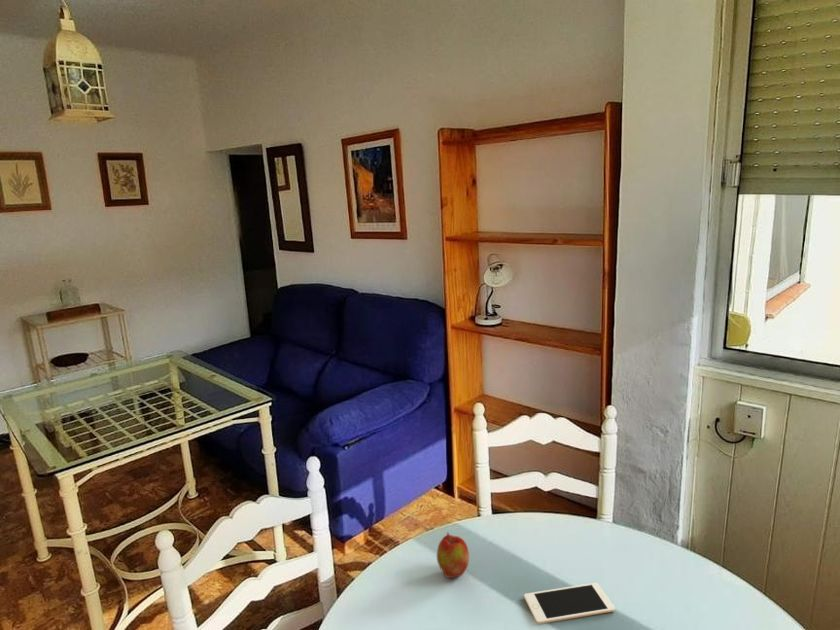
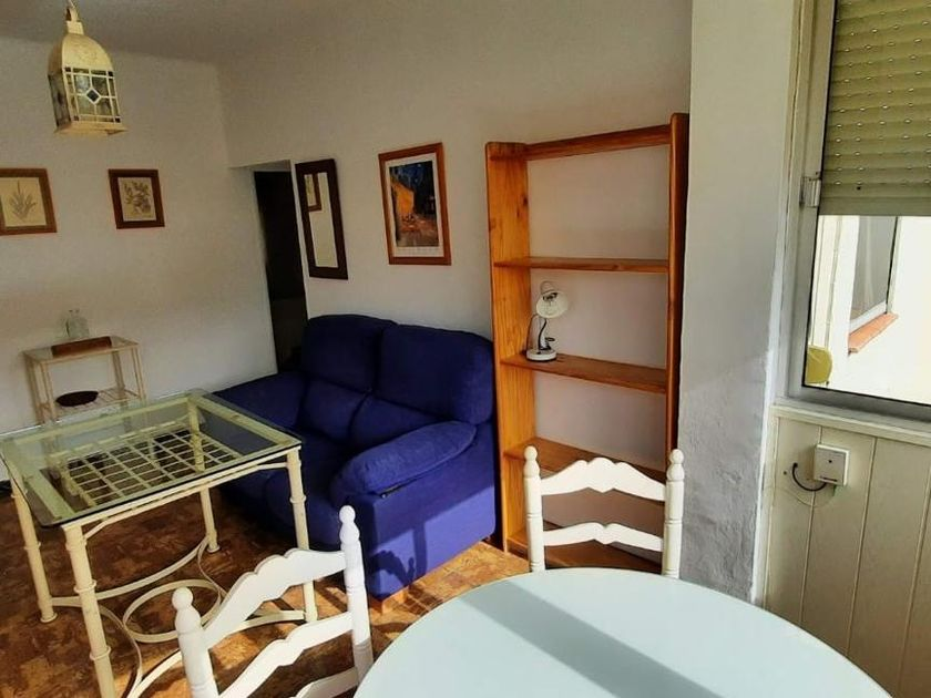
- cell phone (568, 602)
- apple (452, 553)
